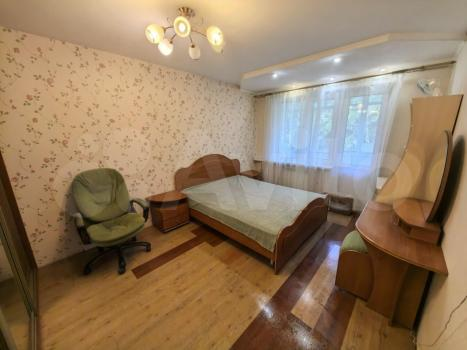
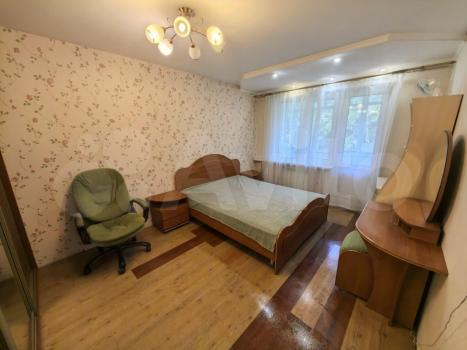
- storage bin (336, 202)
